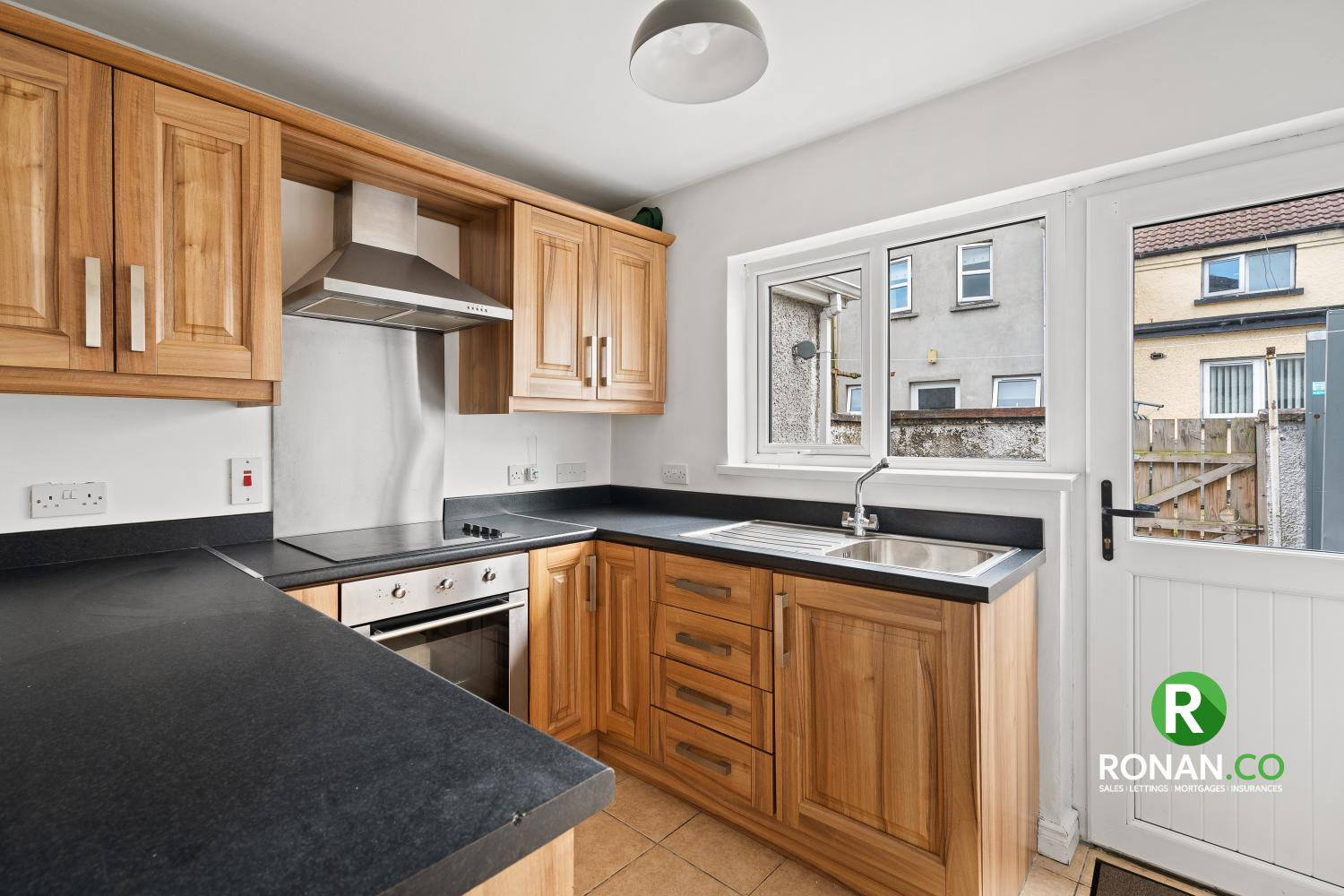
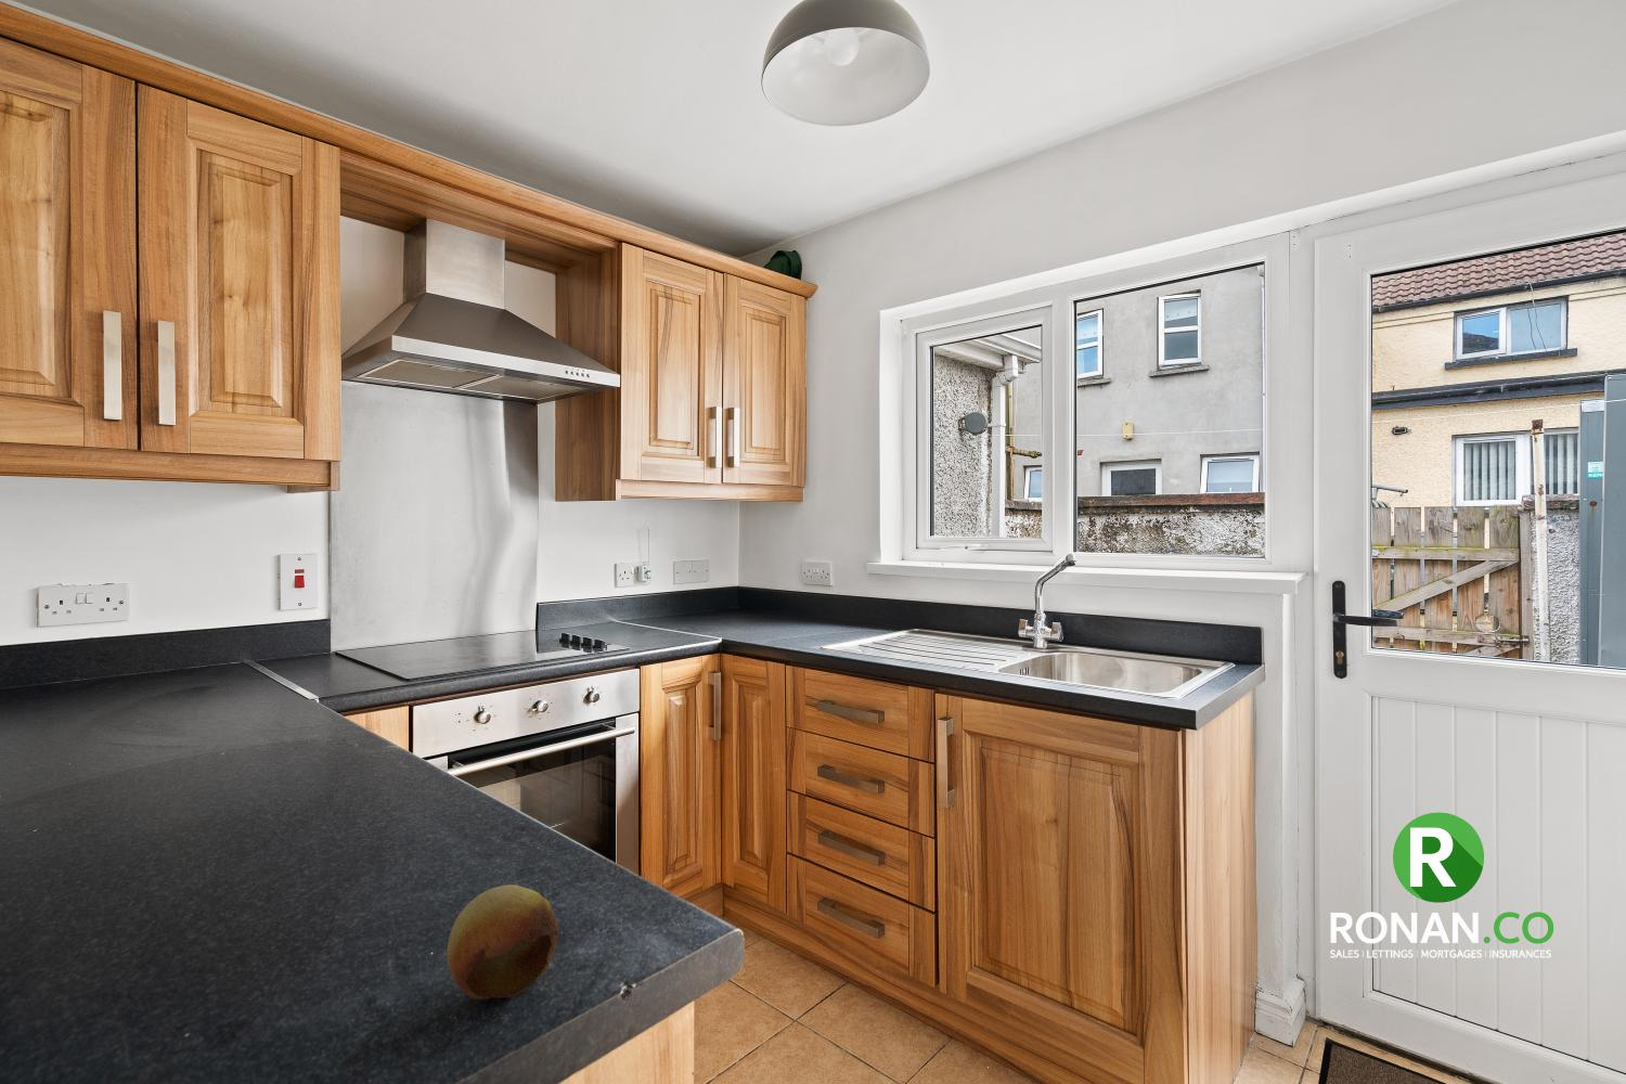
+ fruit (503, 941)
